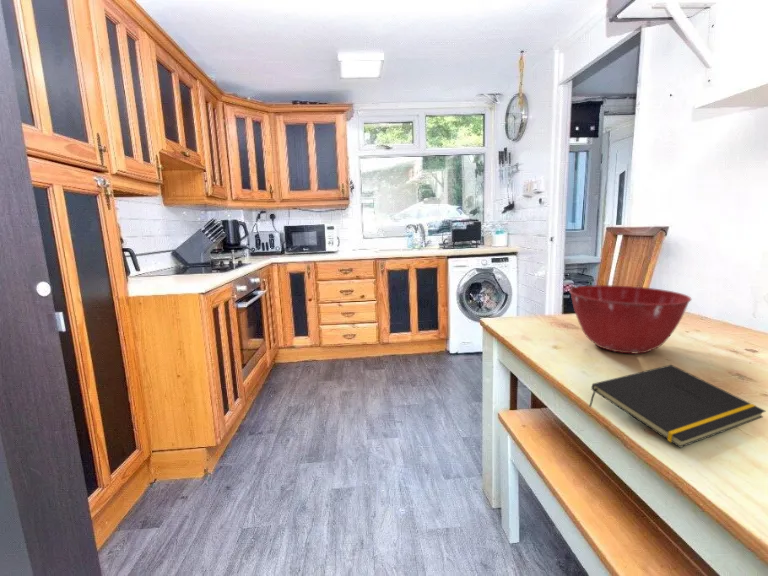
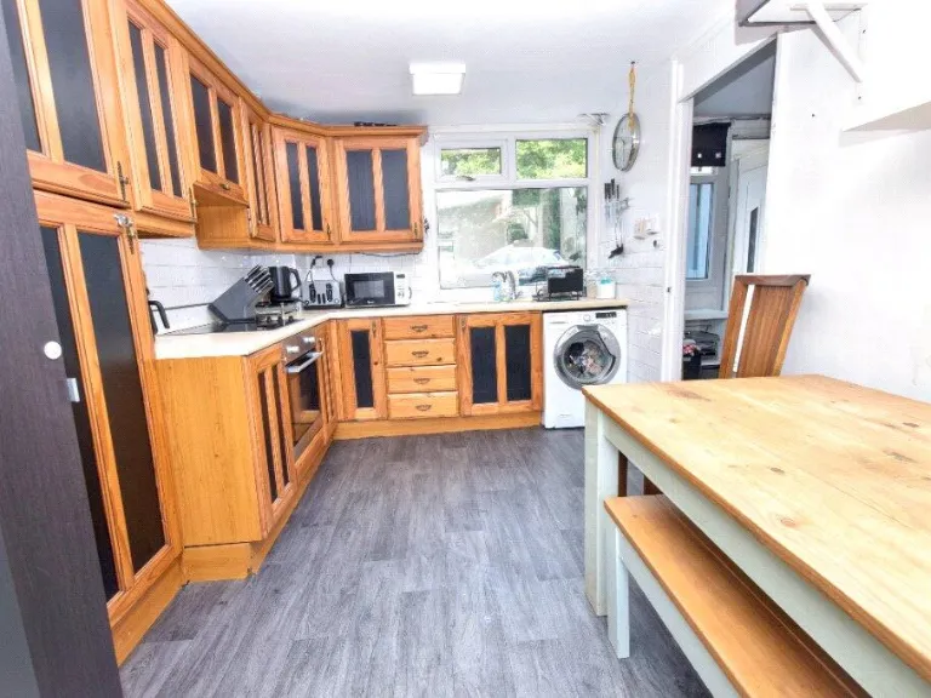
- notepad (674, 399)
- mixing bowl (624, 319)
